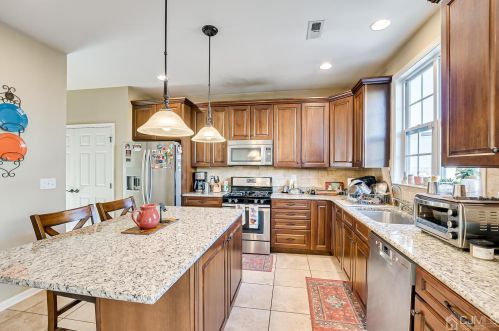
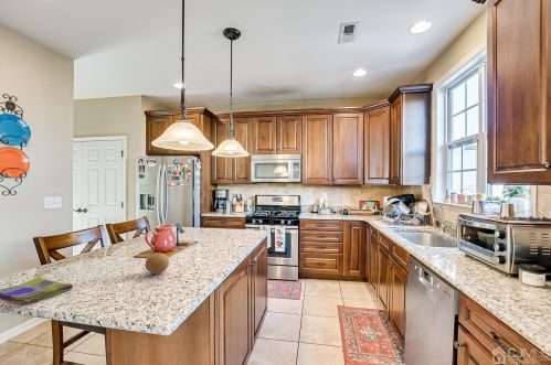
+ fruit (157, 262)
+ dish towel (33, 289)
